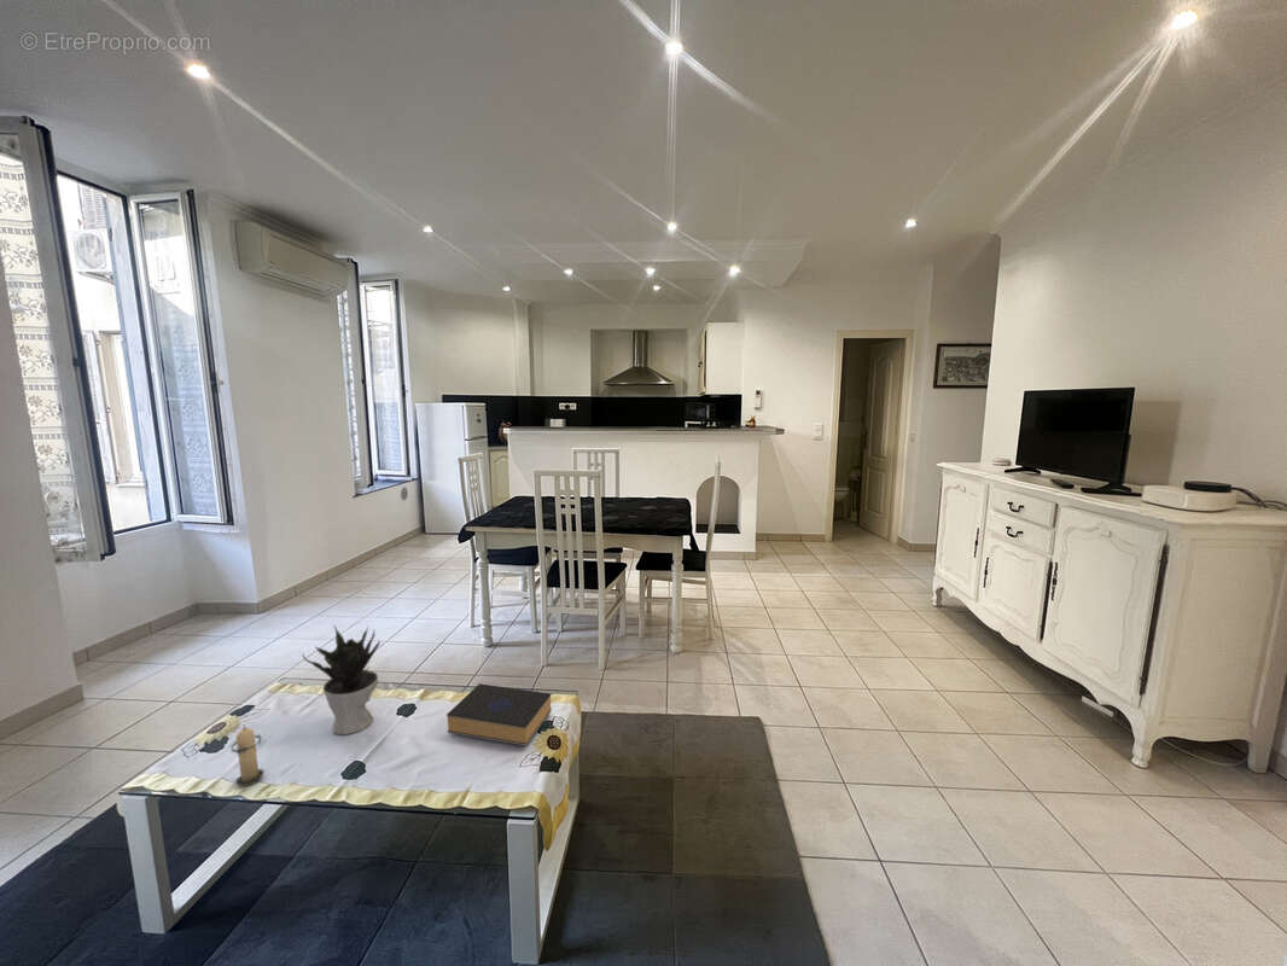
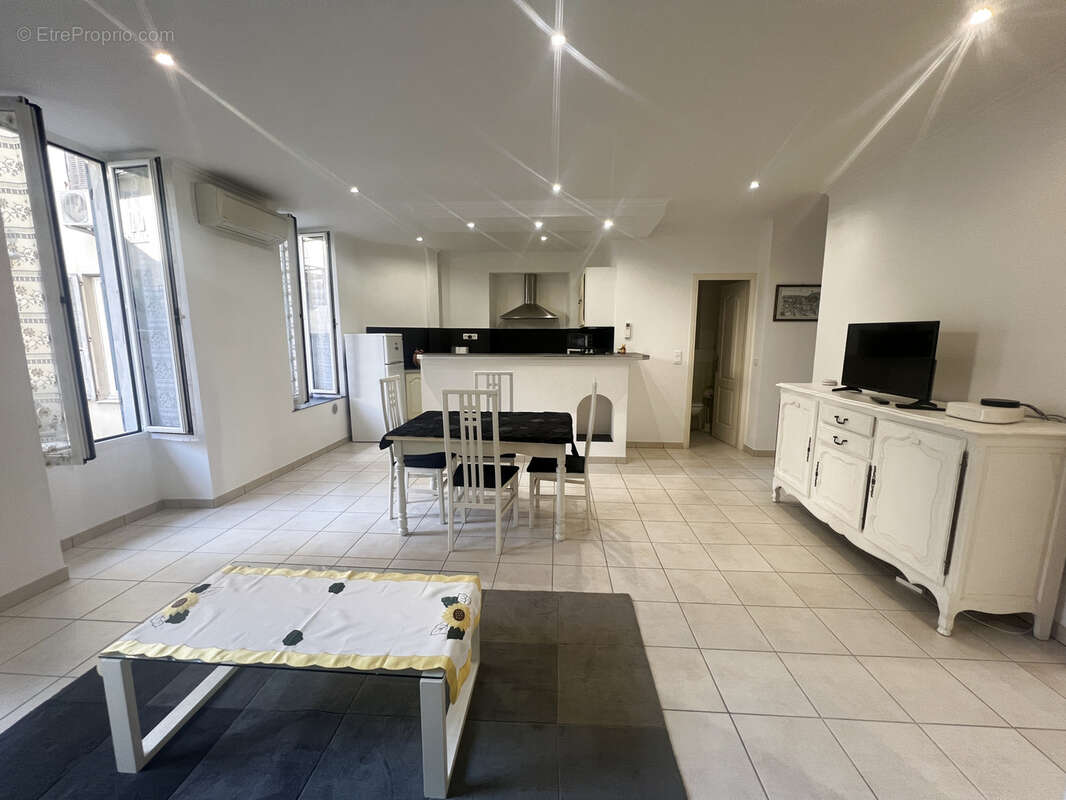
- candle (246, 752)
- book (501, 714)
- potted plant (348, 675)
